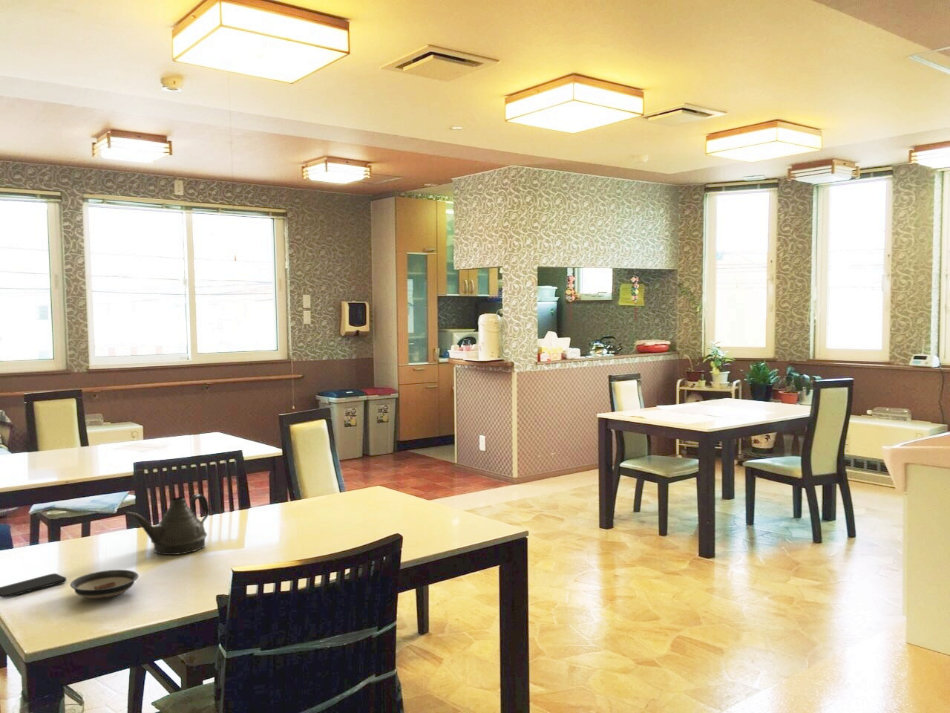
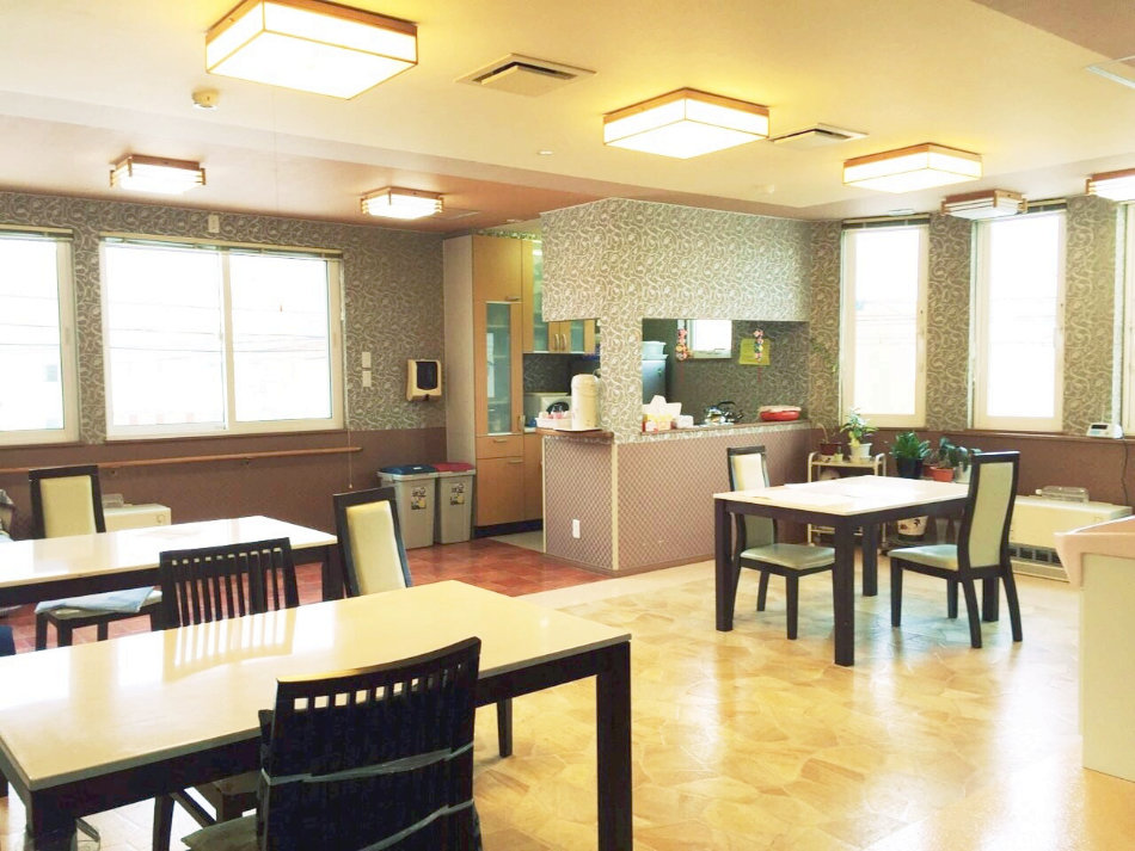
- smartphone (30, 585)
- teapot (168, 525)
- saucer (105, 586)
